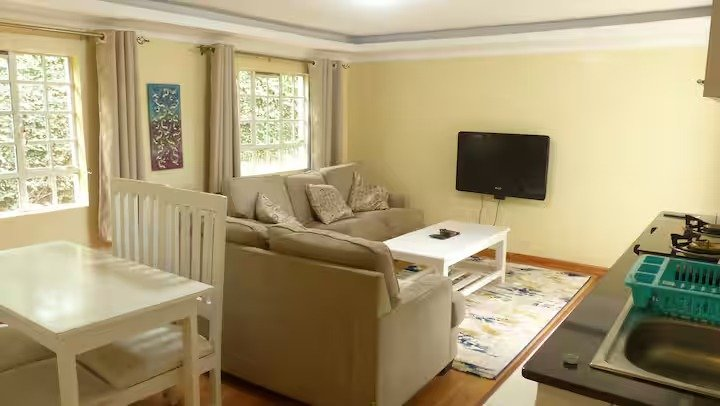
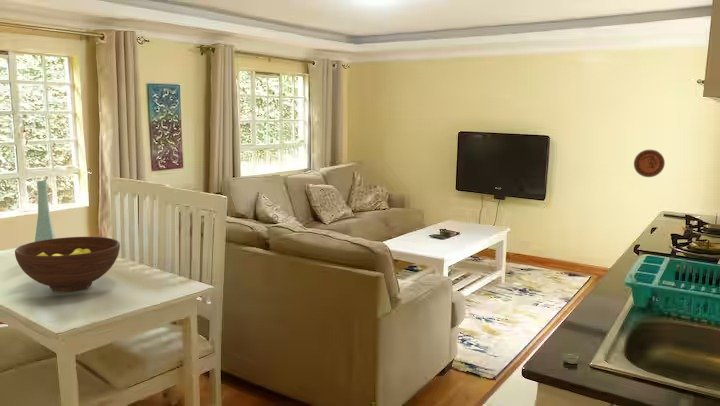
+ fruit bowl (70, 266)
+ decorative plate (649, 163)
+ vase (44, 220)
